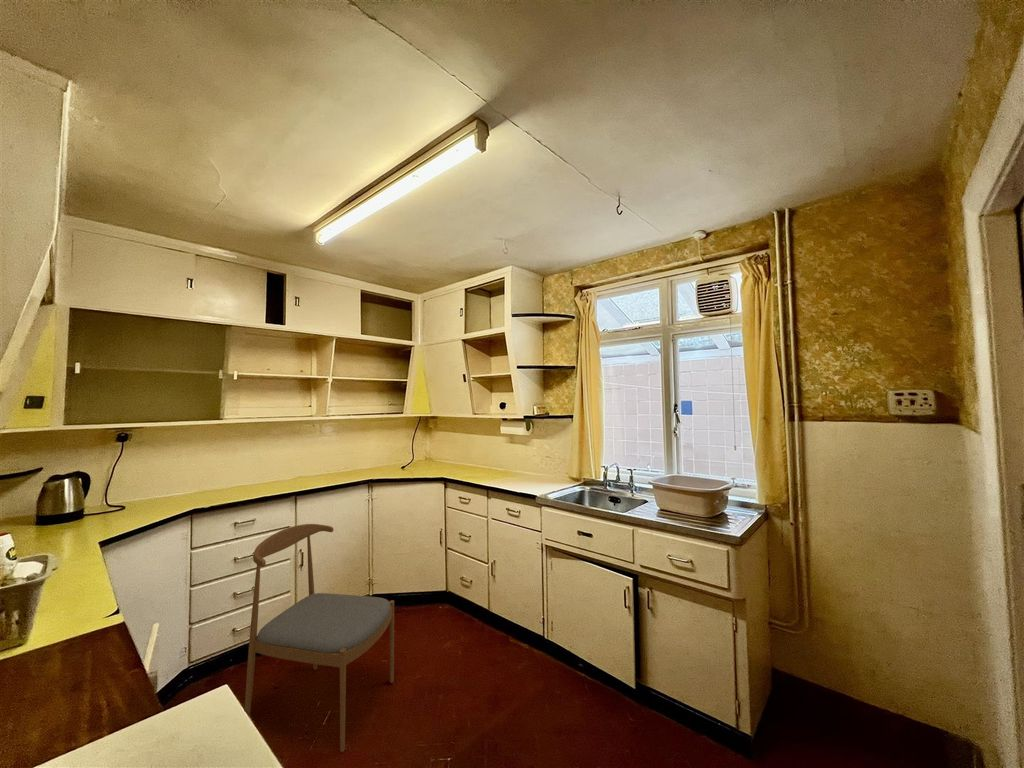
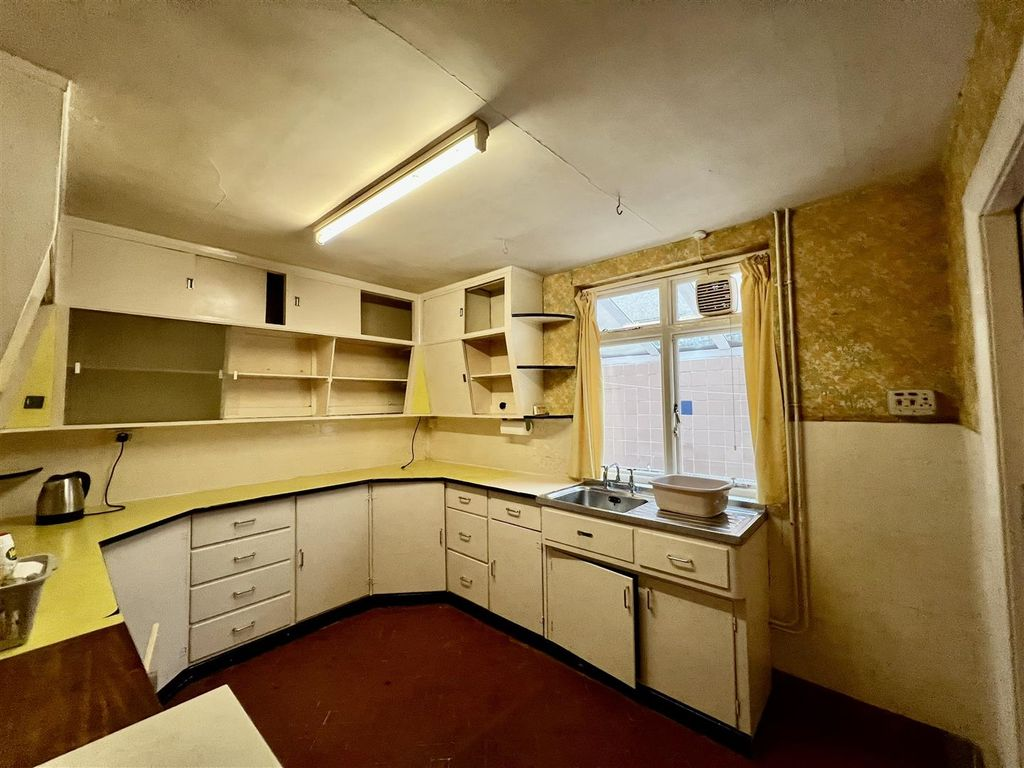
- dining chair (328, 618)
